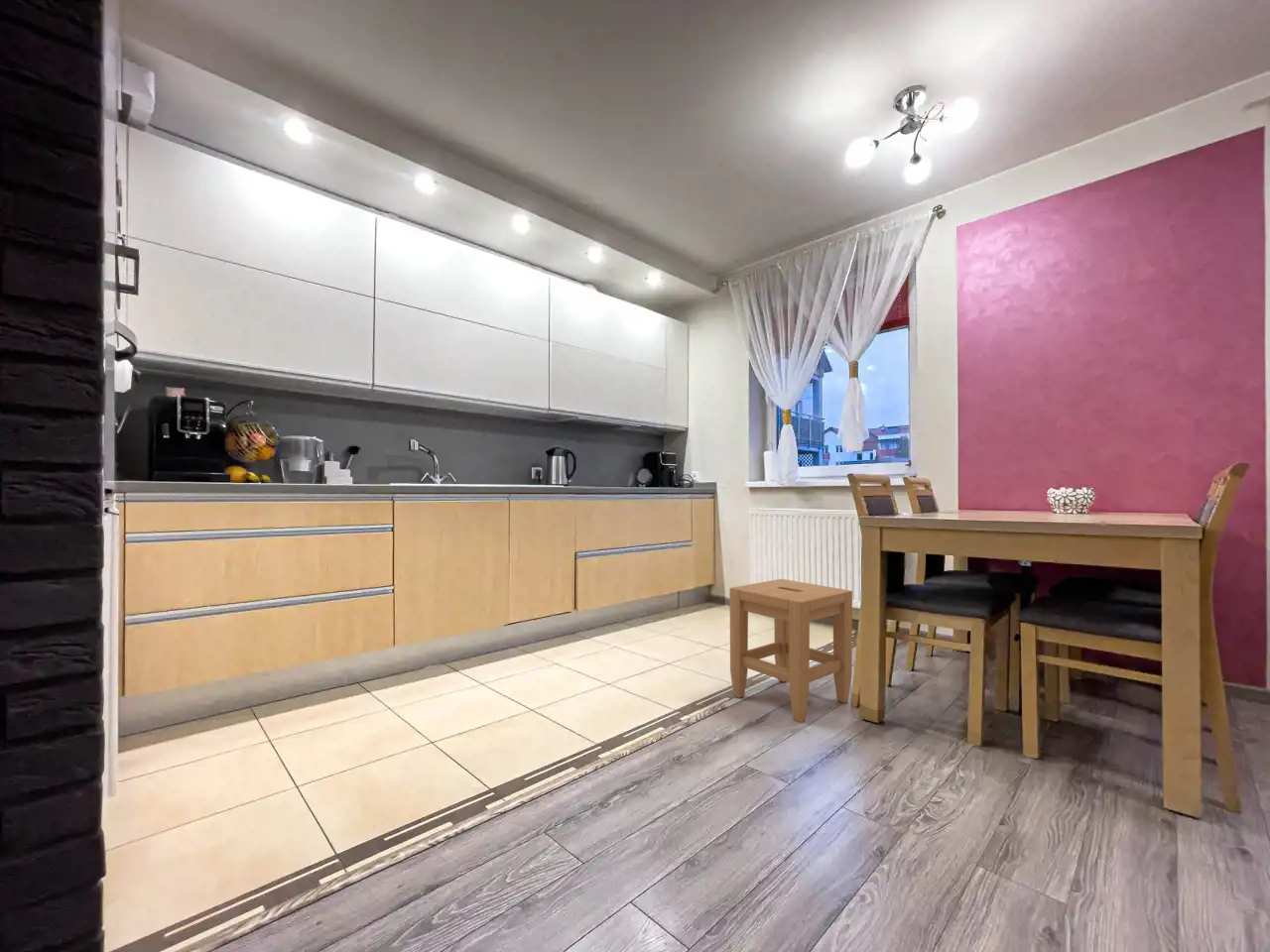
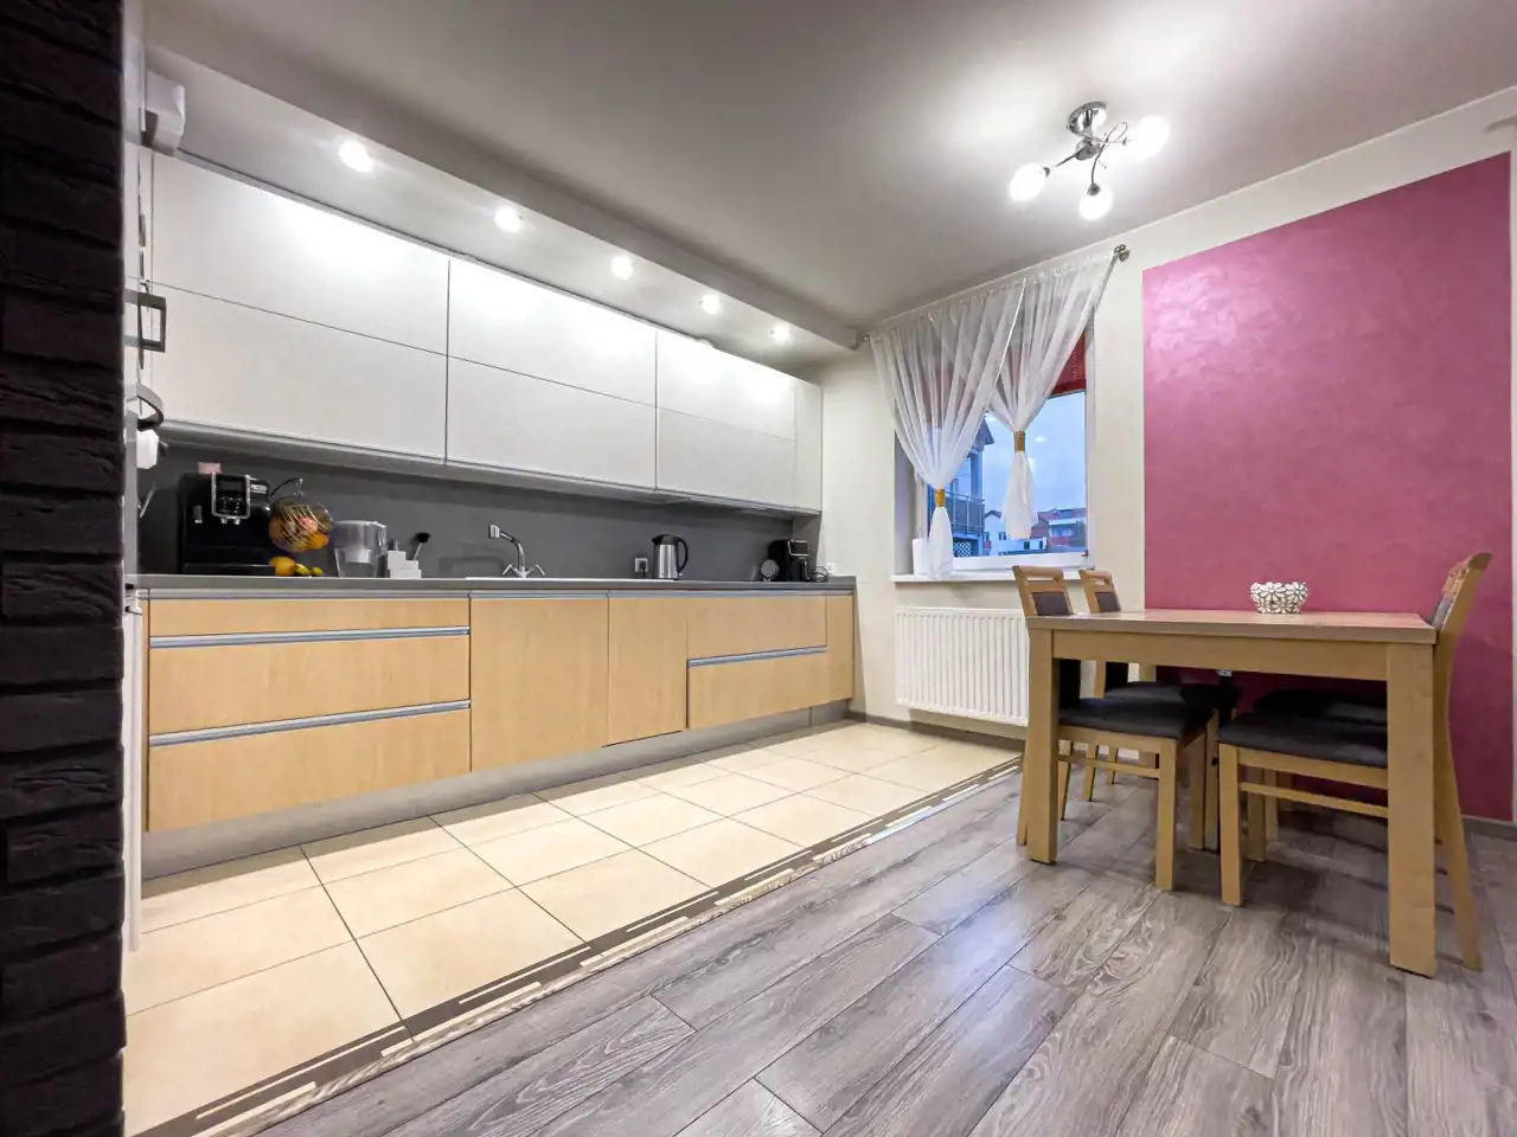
- stool (790, 644)
